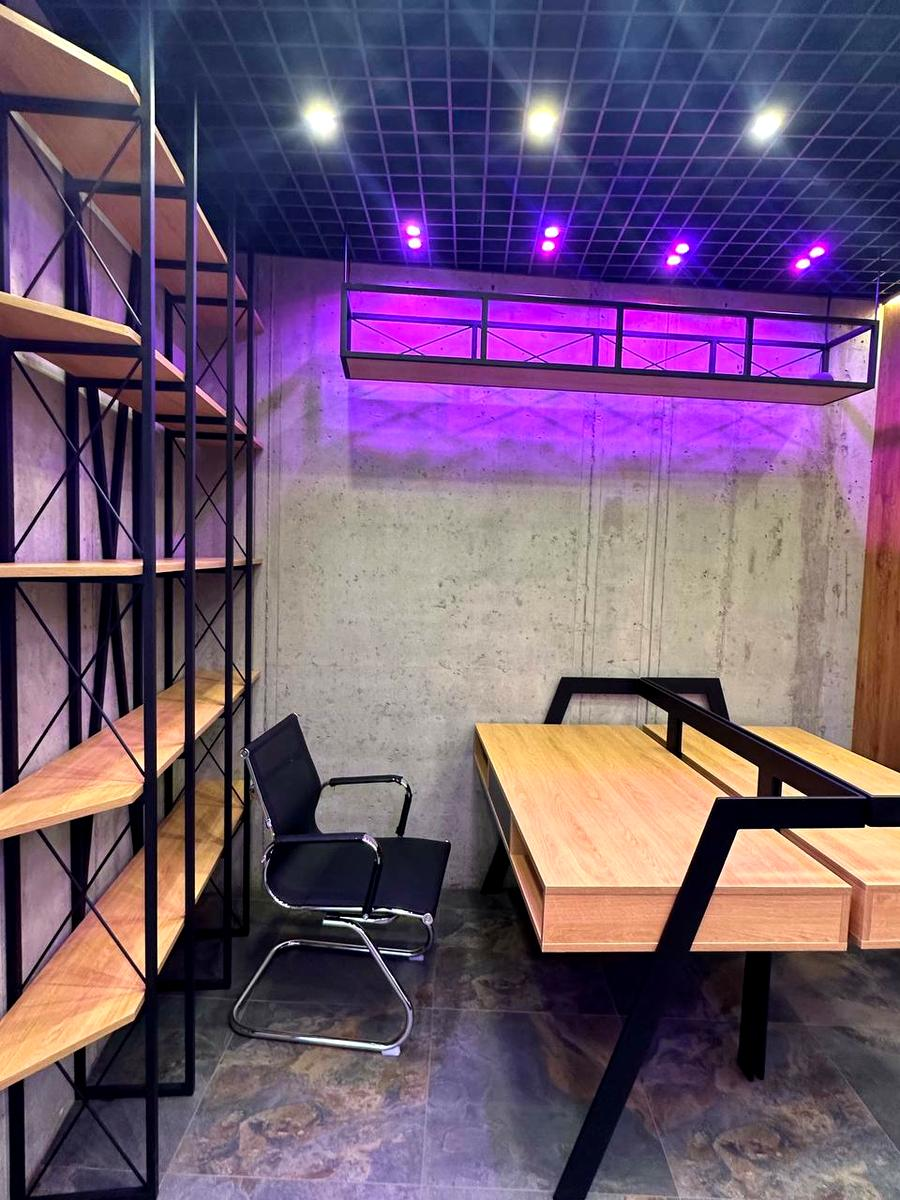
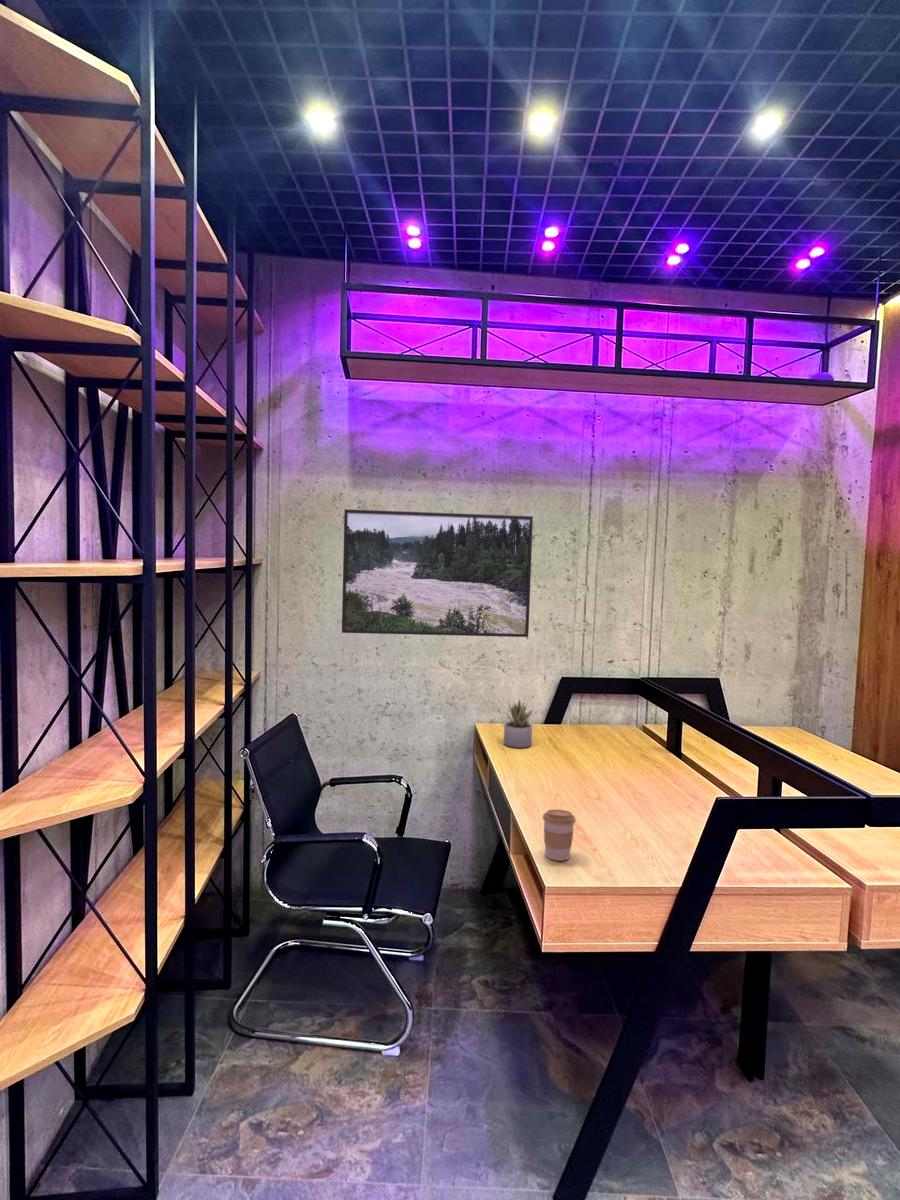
+ succulent plant (518, 721)
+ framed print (437, 574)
+ coffee cup (558, 833)
